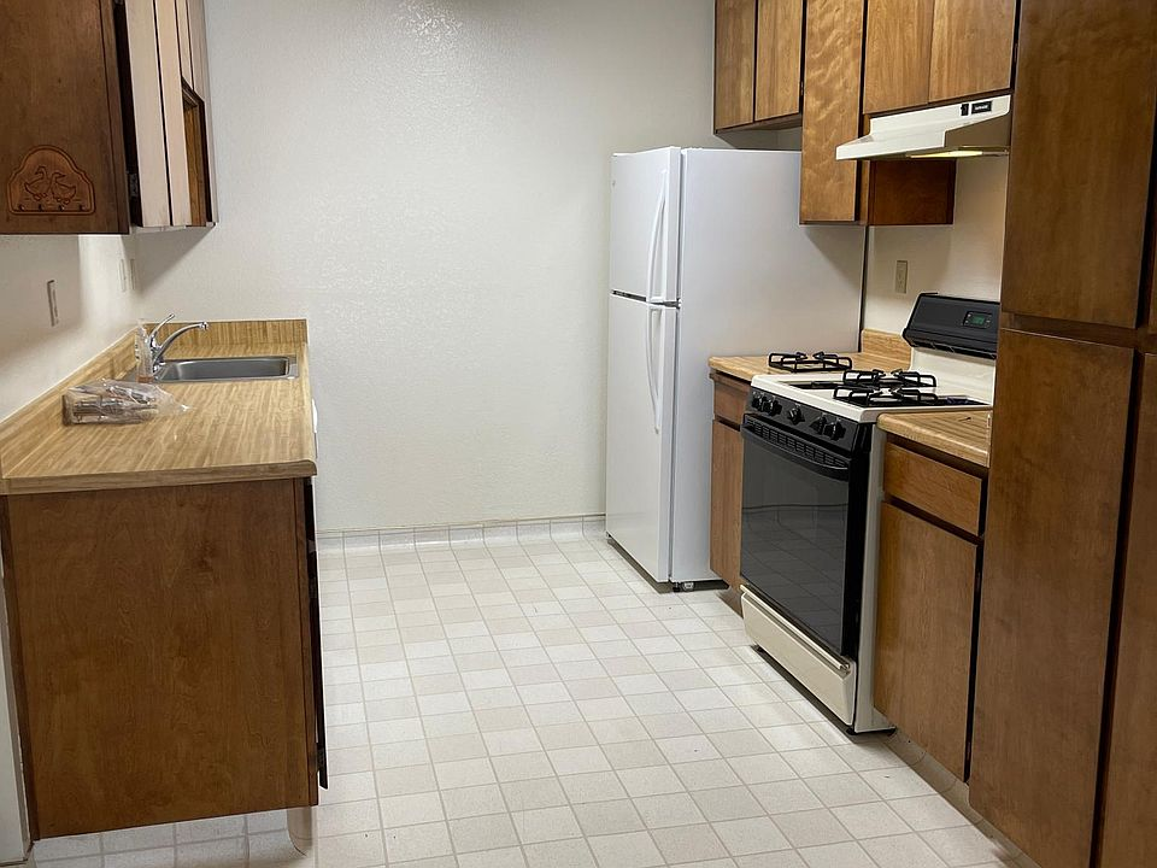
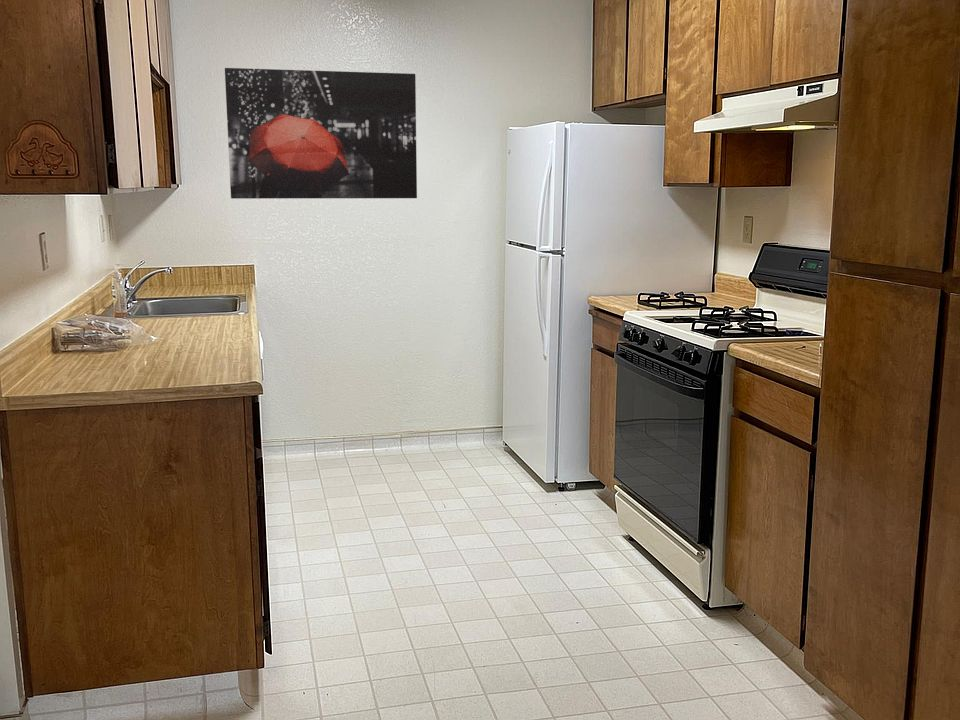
+ wall art (324, 135)
